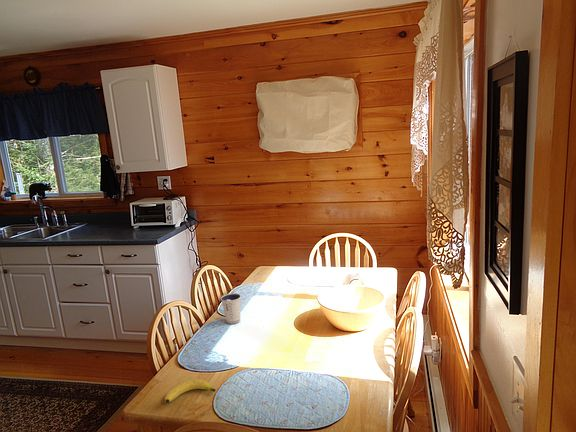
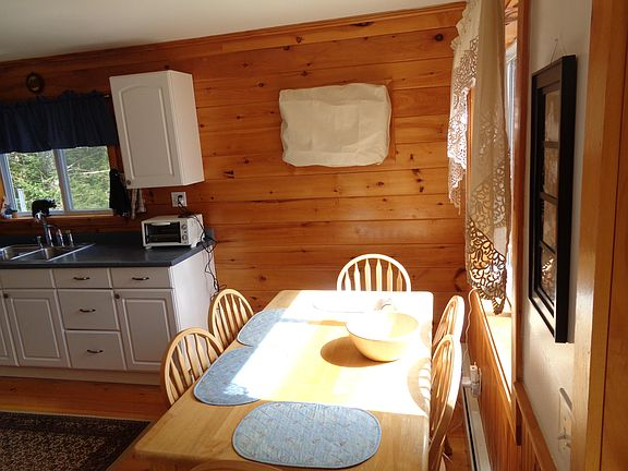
- dixie cup (232, 309)
- fruit (191, 389)
